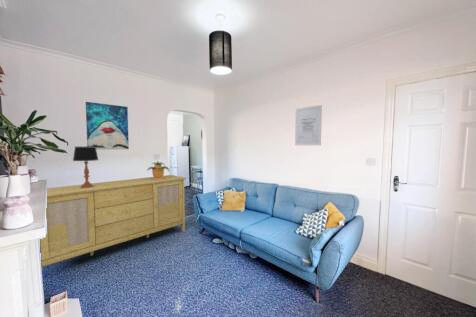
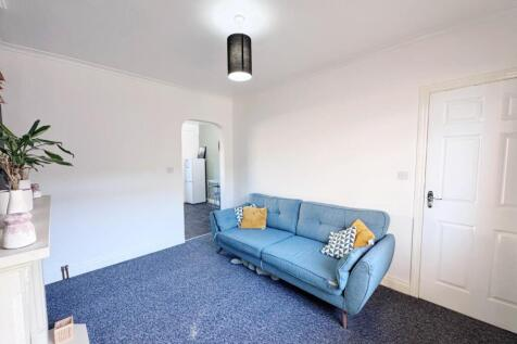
- wall art (108, 127)
- wall art (307, 126)
- table lamp (86, 166)
- potted plant (156, 169)
- sideboard (121, 214)
